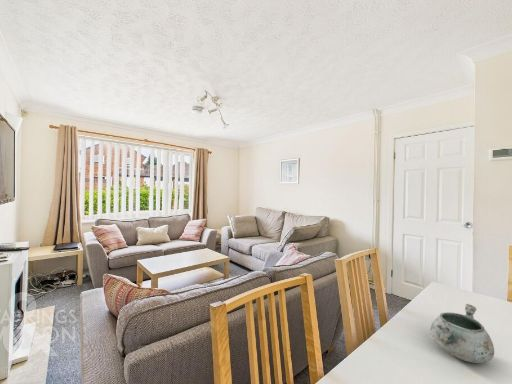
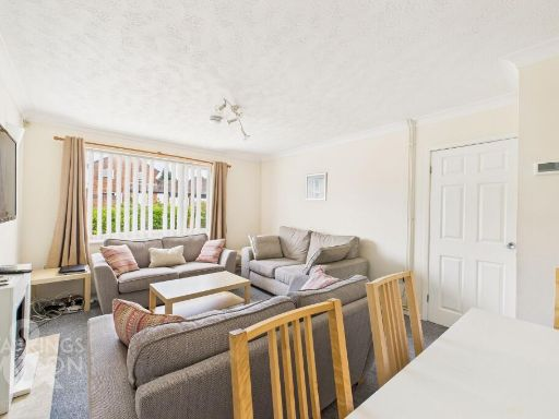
- decorative bowl (459, 333)
